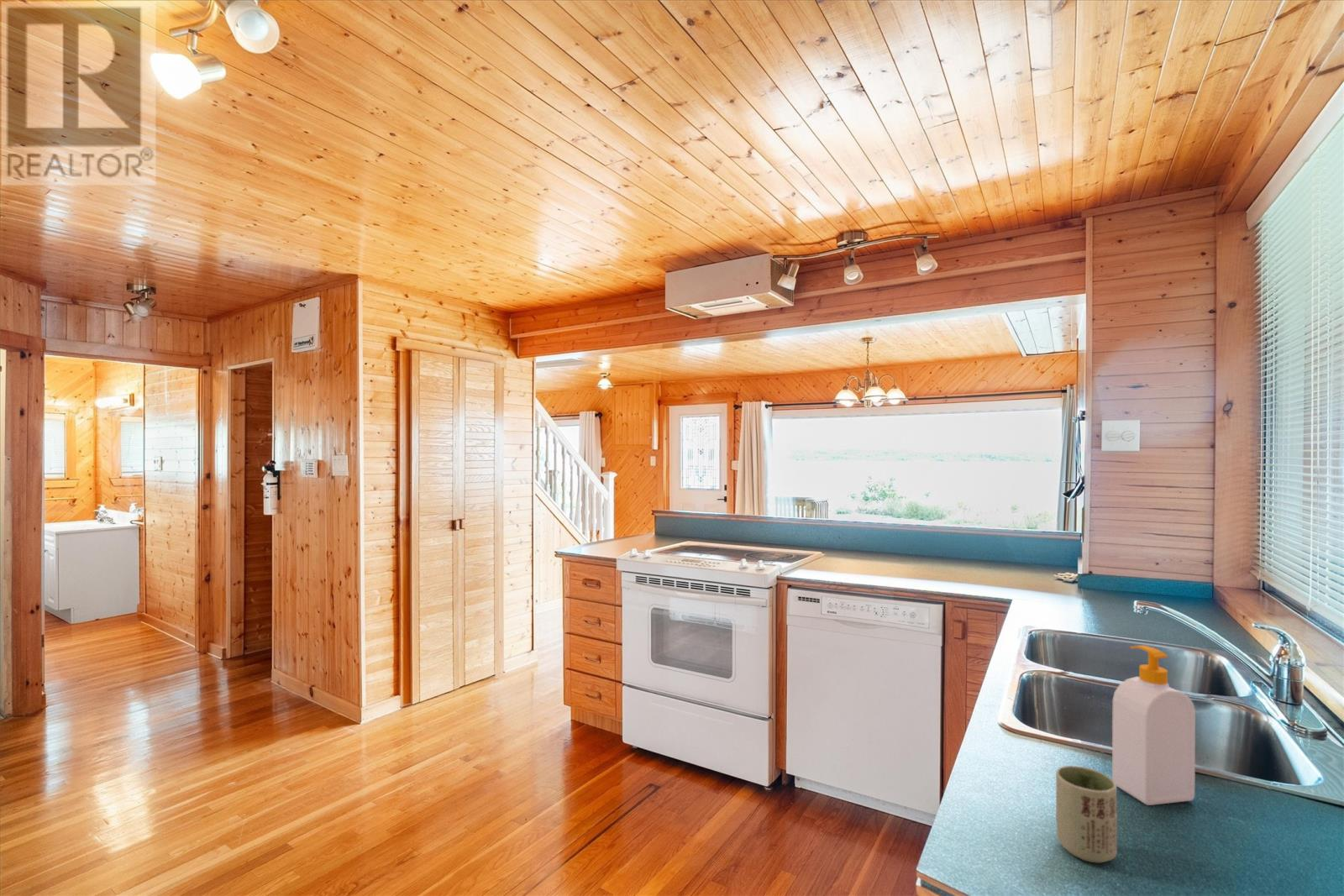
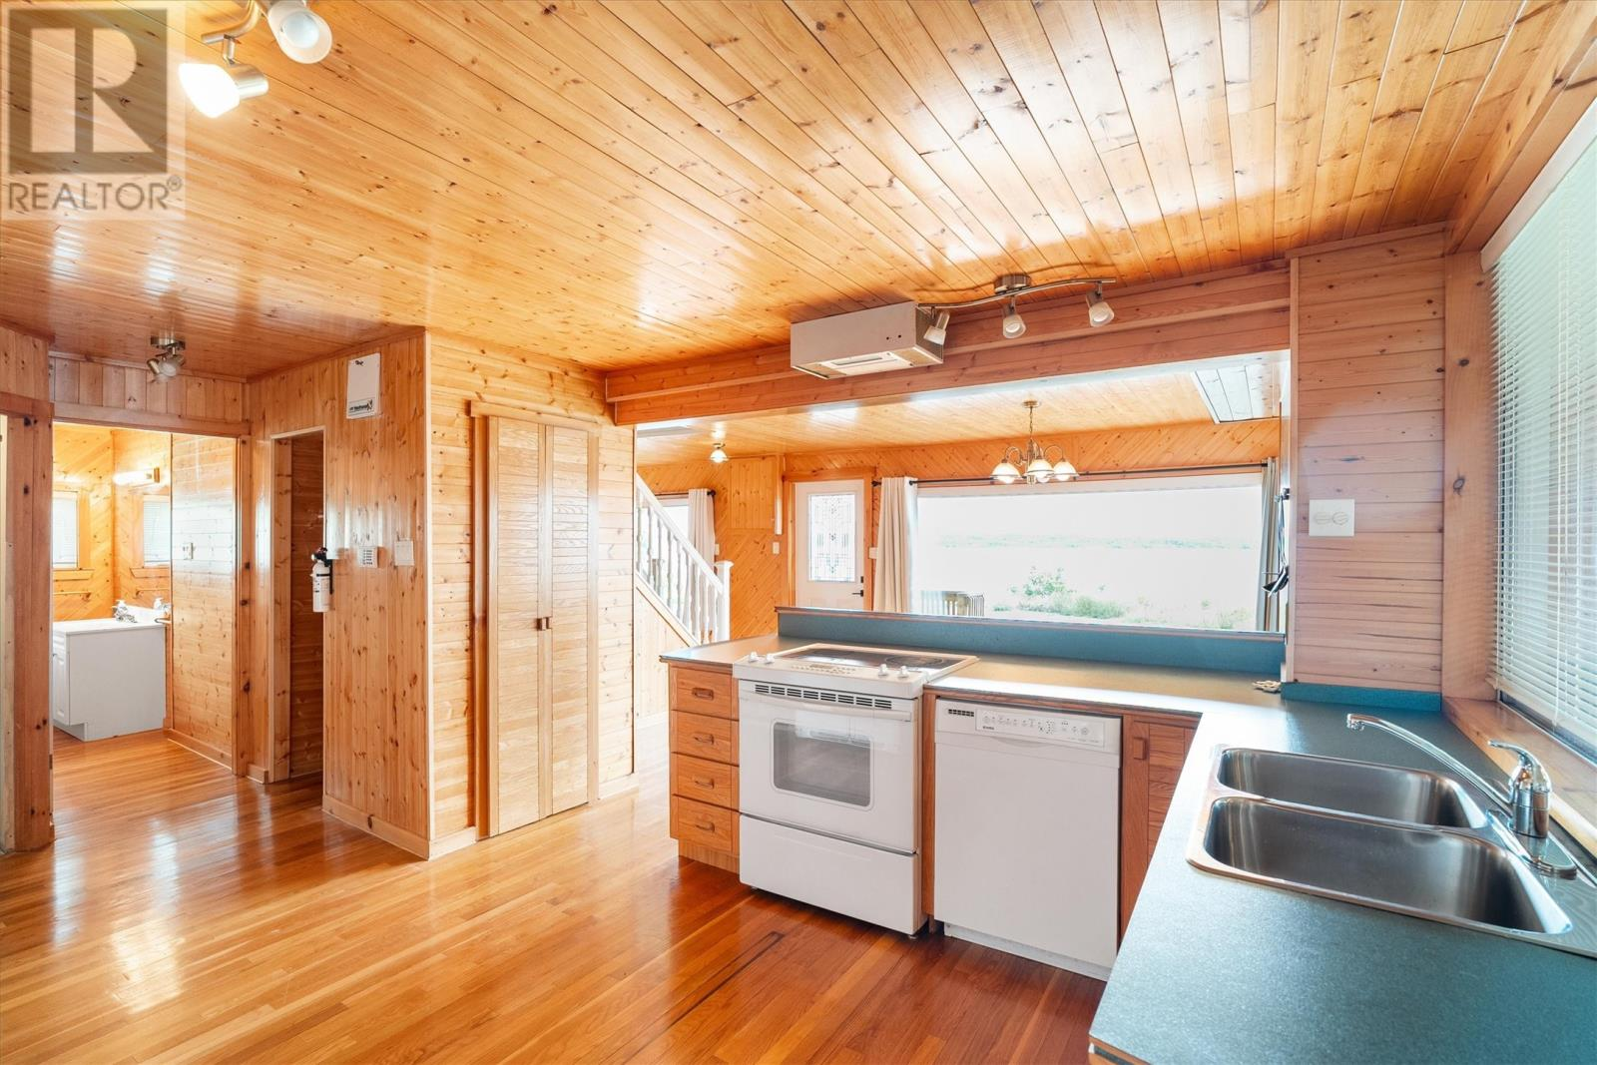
- soap bottle (1151, 720)
- cup (1085, 814)
